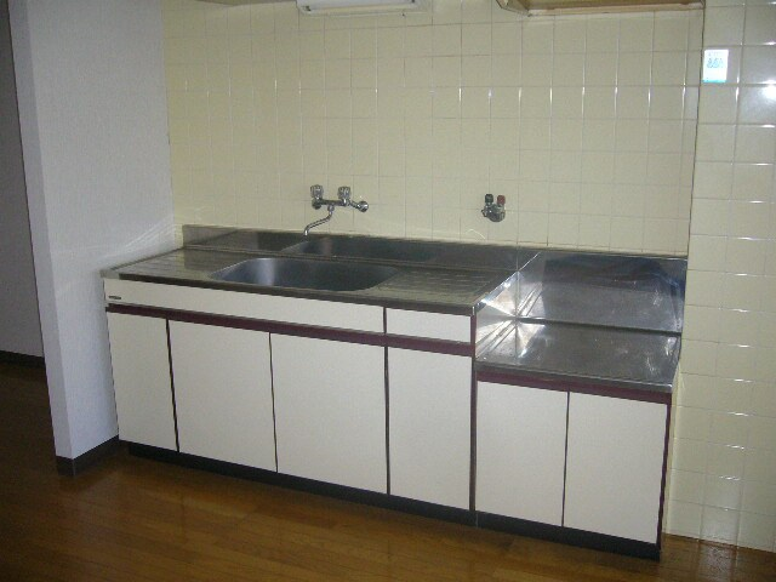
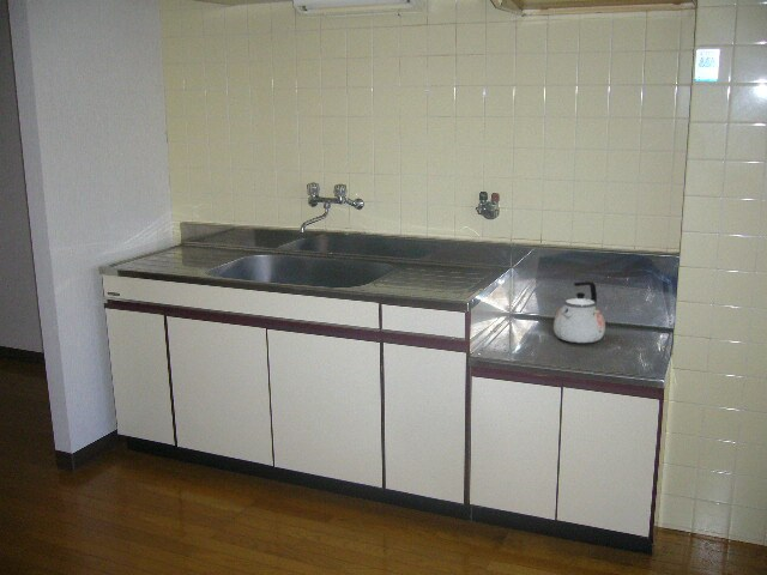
+ kettle (579, 310)
